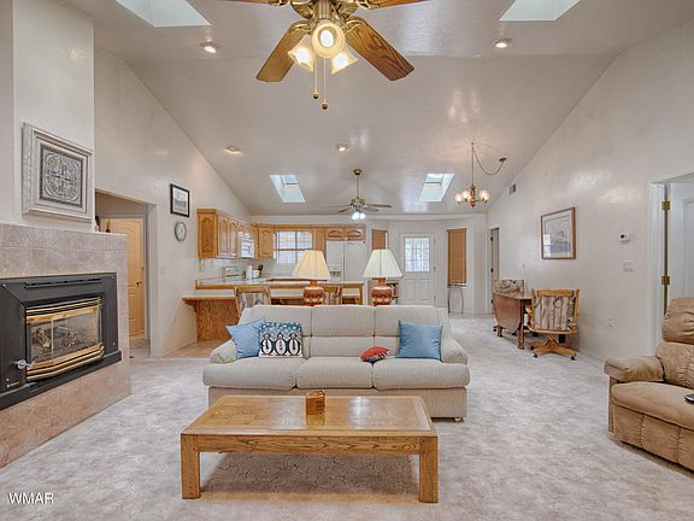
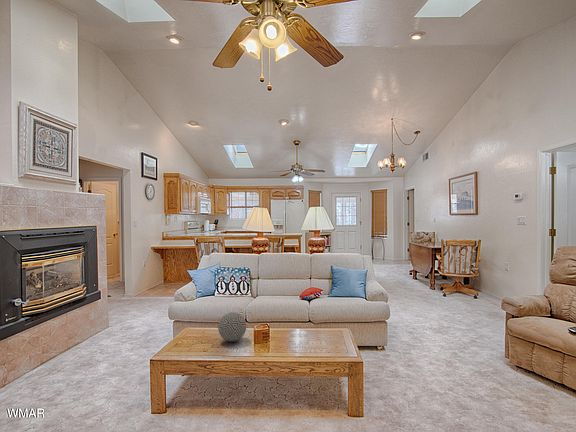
+ decorative ball (232, 326)
